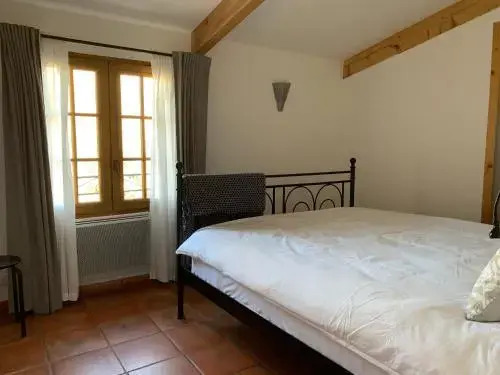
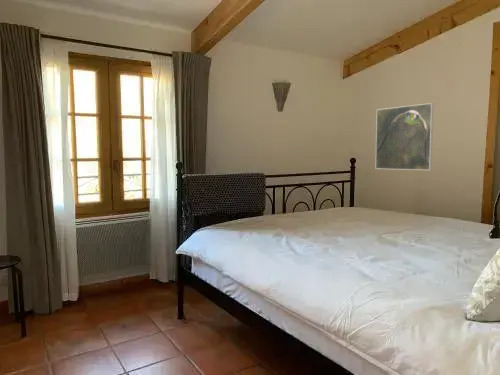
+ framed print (402, 138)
